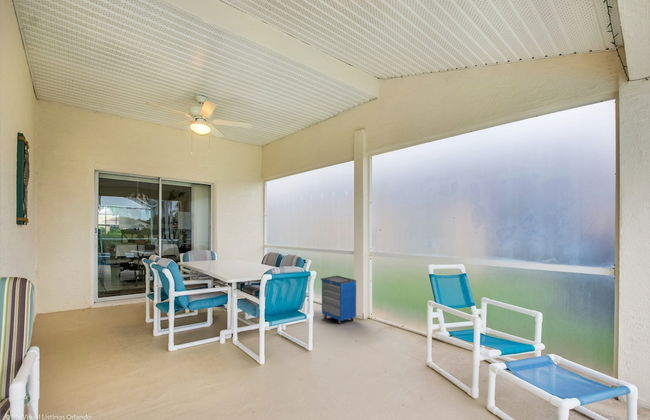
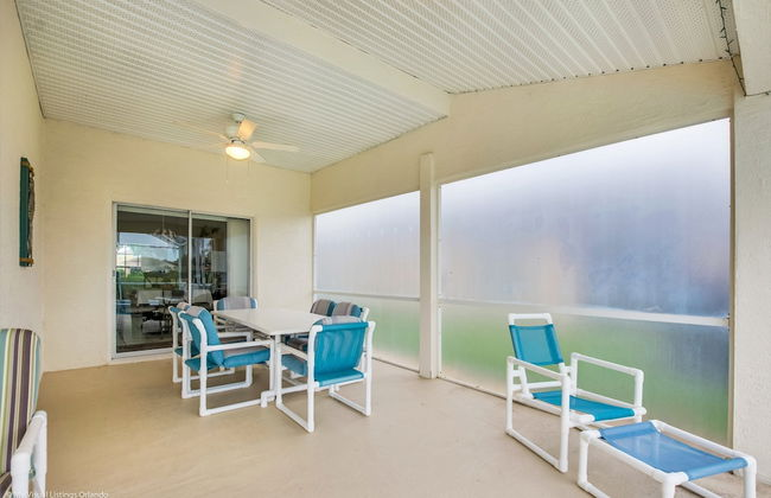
- cabinet (337, 299)
